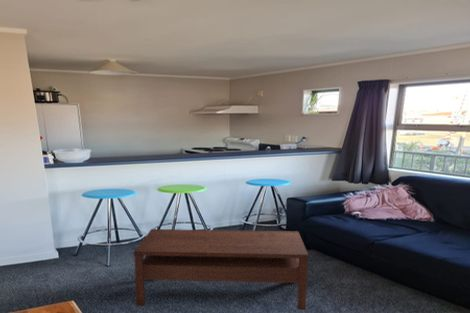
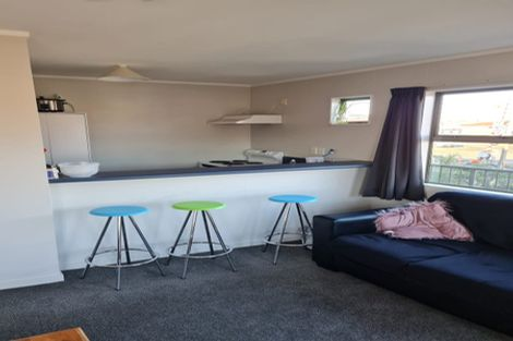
- coffee table (222, 266)
